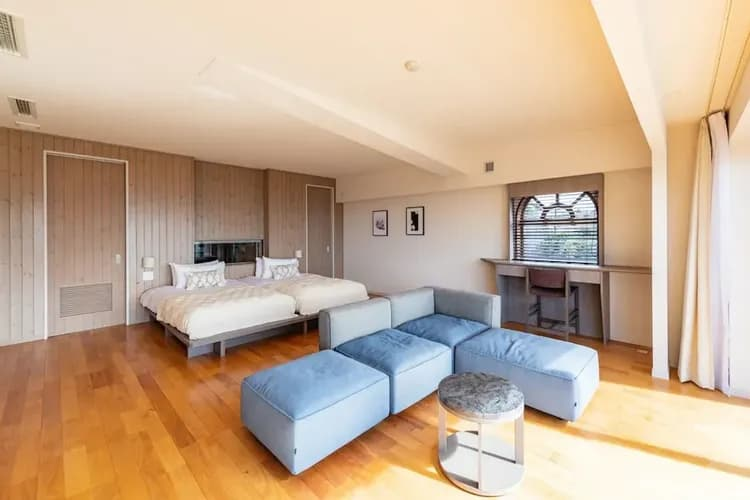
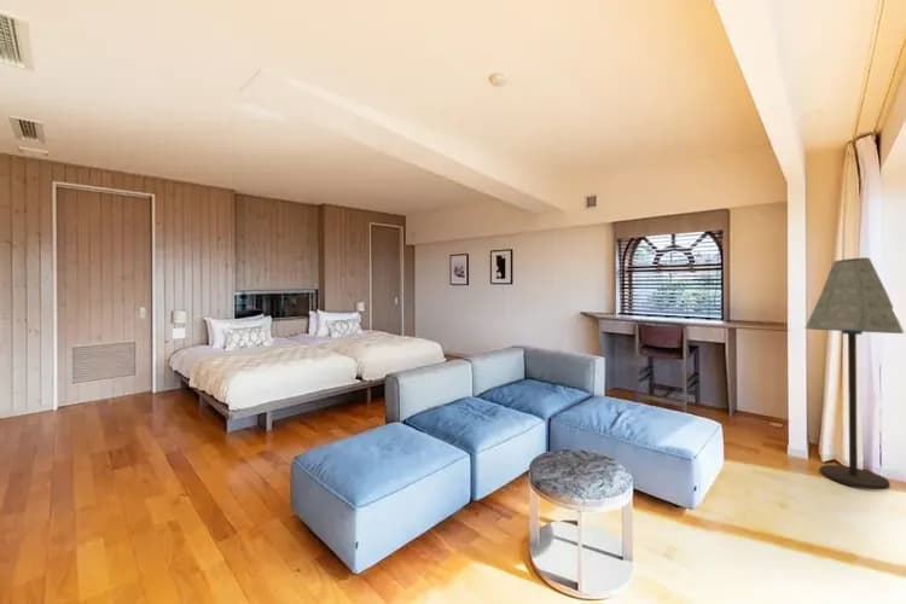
+ floor lamp (852, 367)
